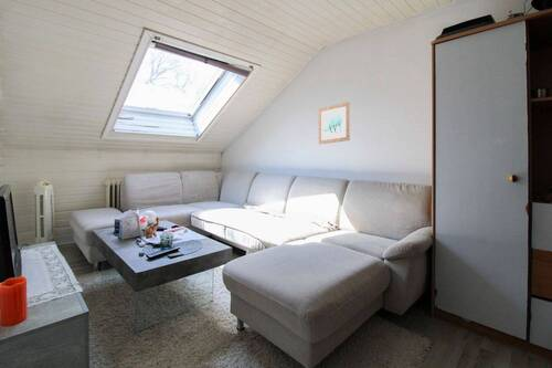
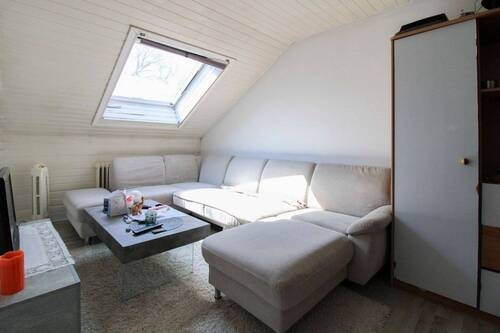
- wall art (333, 124)
